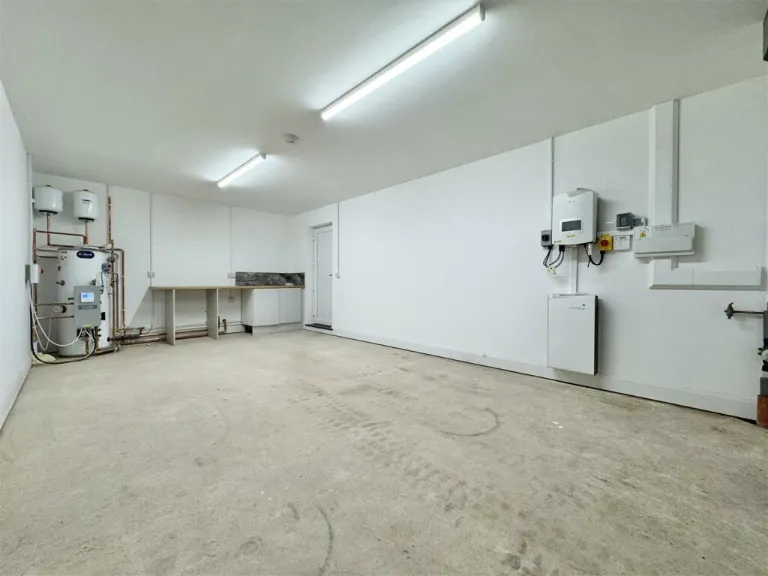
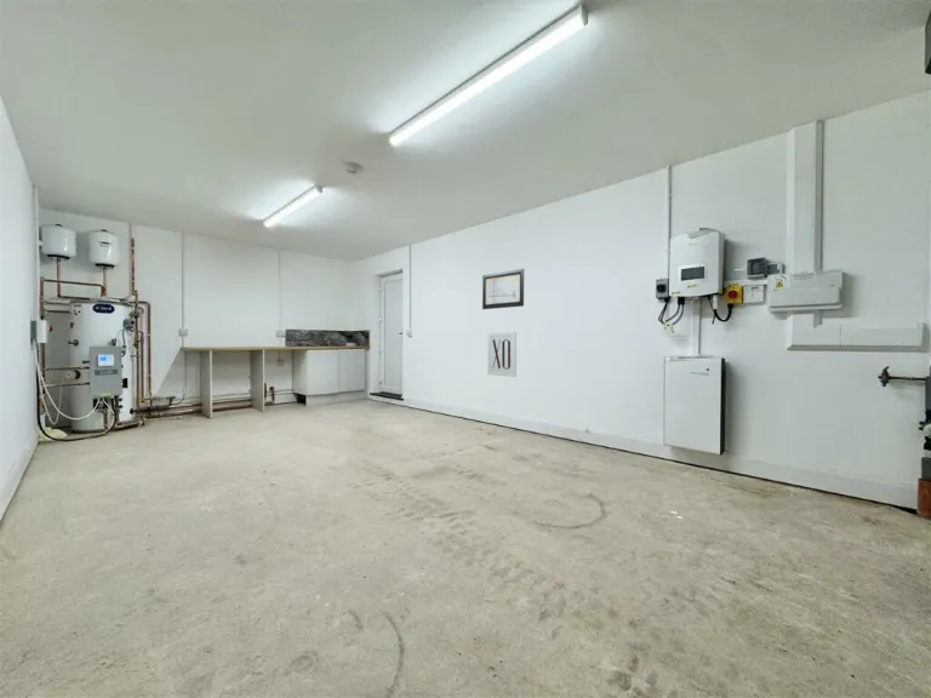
+ wall art (502, 290)
+ wall art (501, 354)
